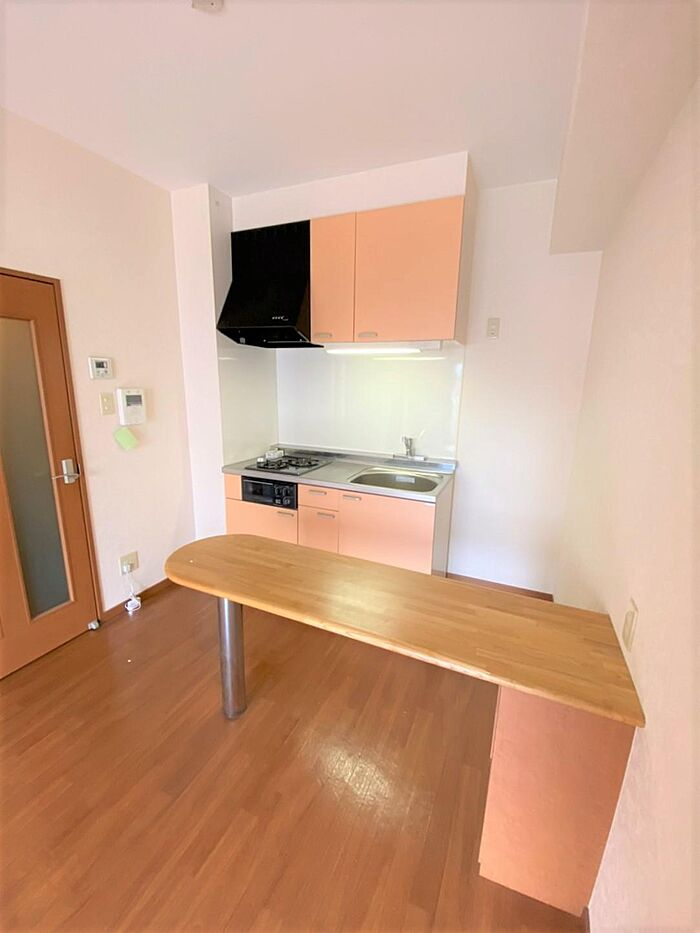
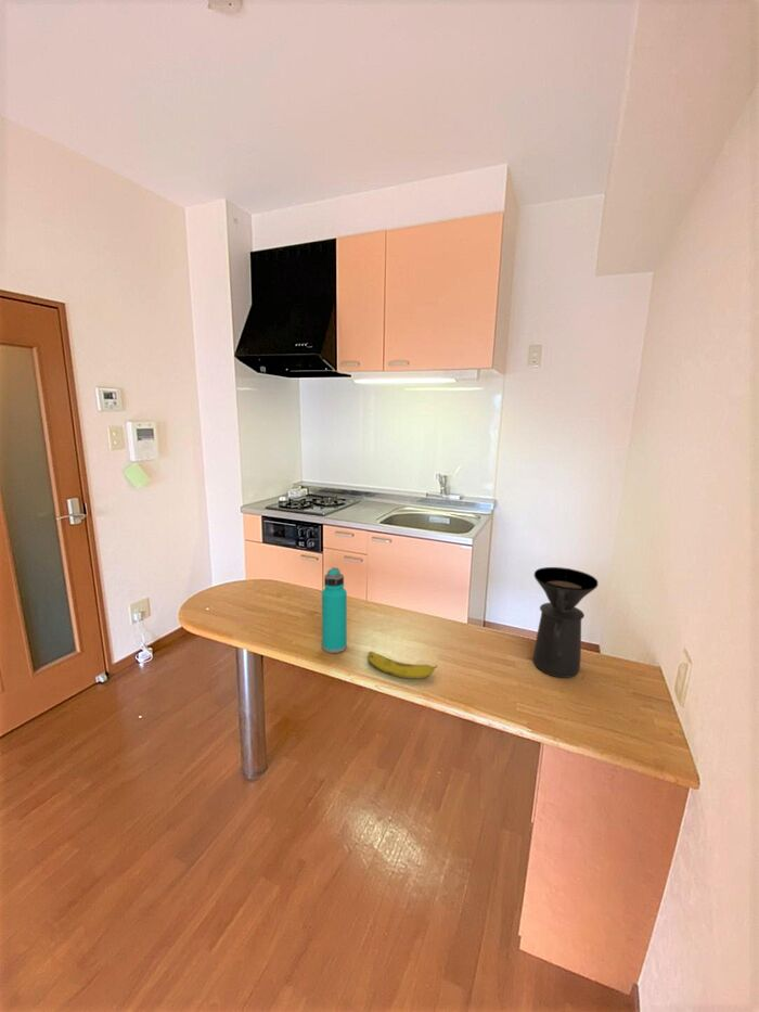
+ coffee maker (559, 622)
+ water bottle (334, 609)
+ fruit (398, 663)
